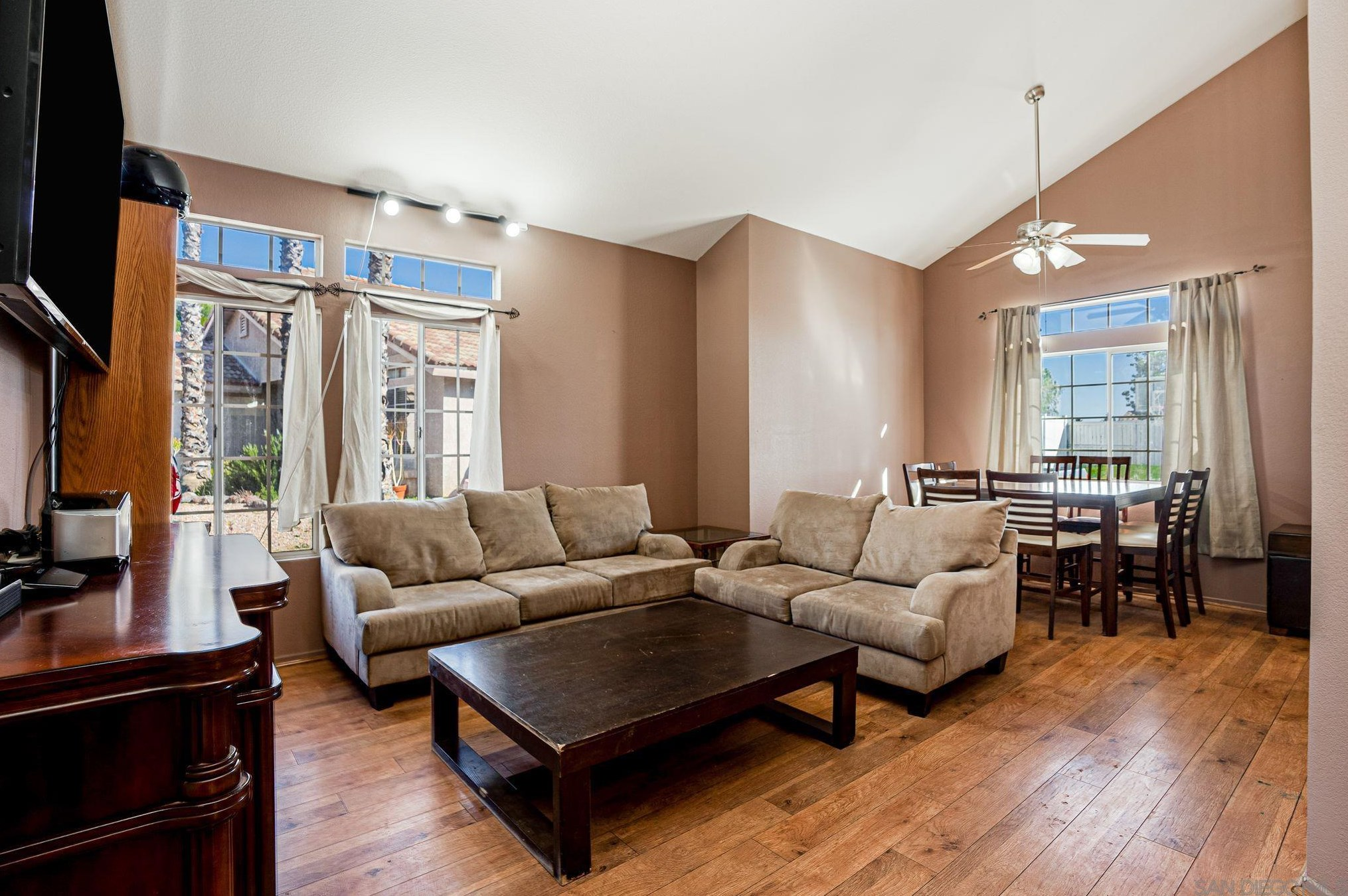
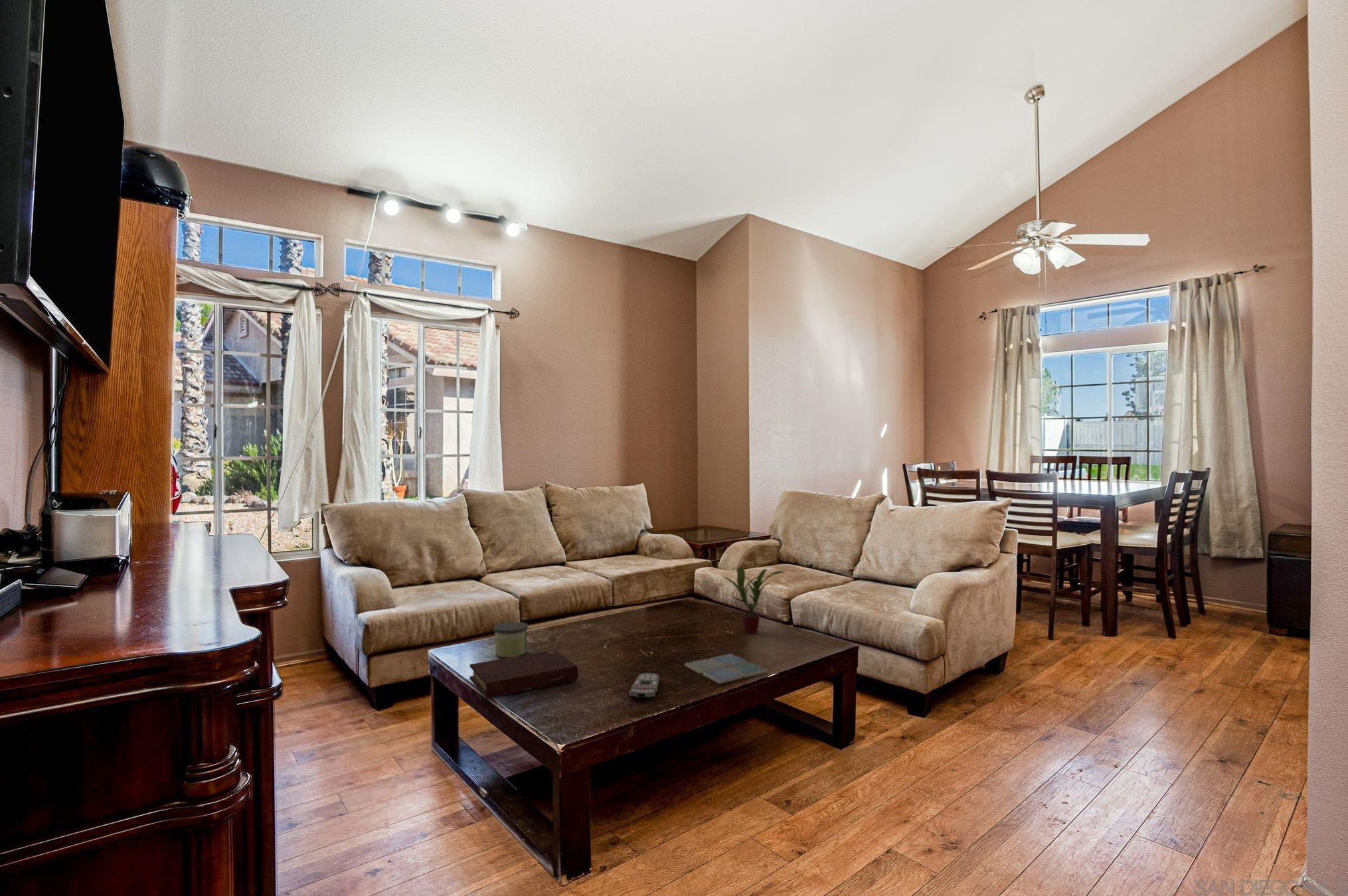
+ potted plant (756, 601)
+ remote control (645, 685)
+ book (523, 672)
+ drink coaster (725, 668)
+ candle (511, 640)
